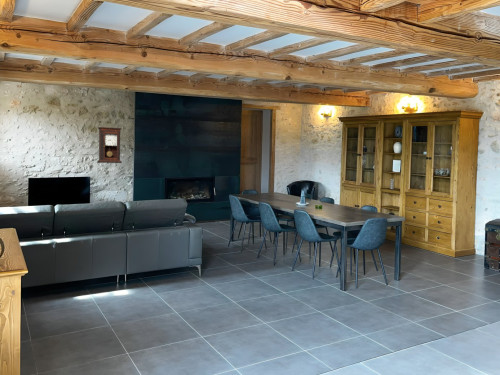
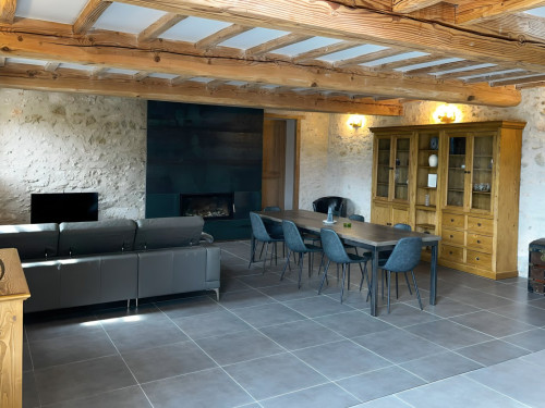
- pendulum clock (110, 145)
